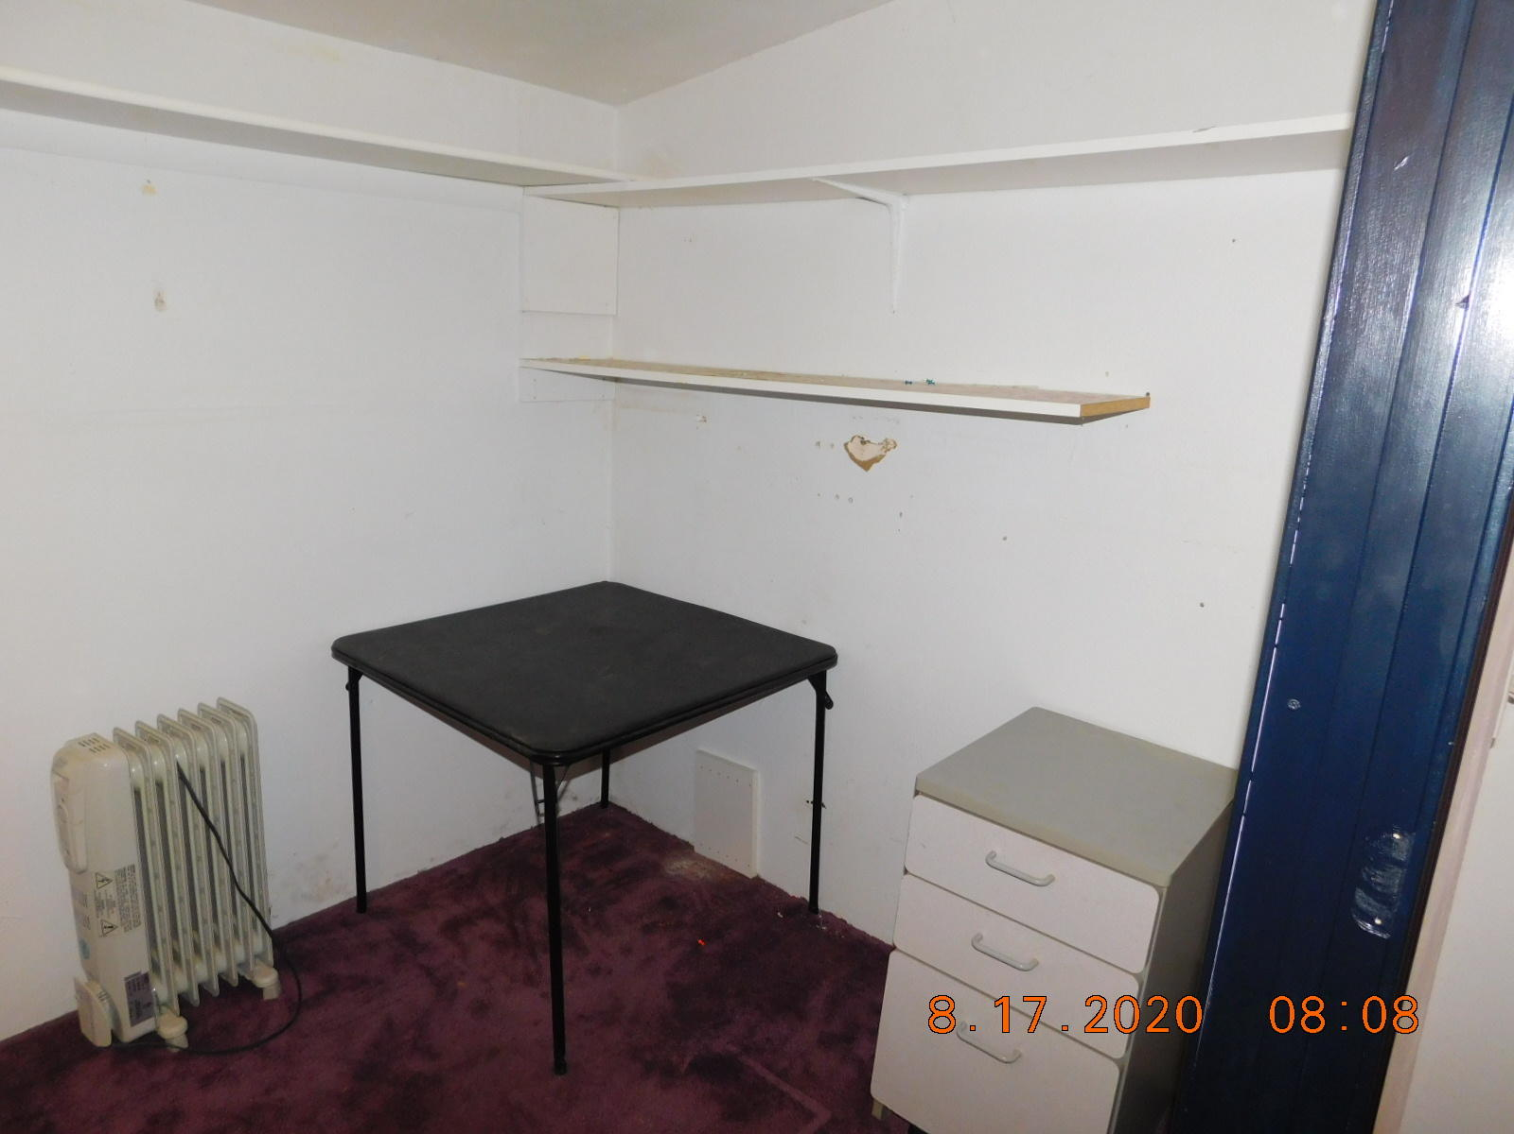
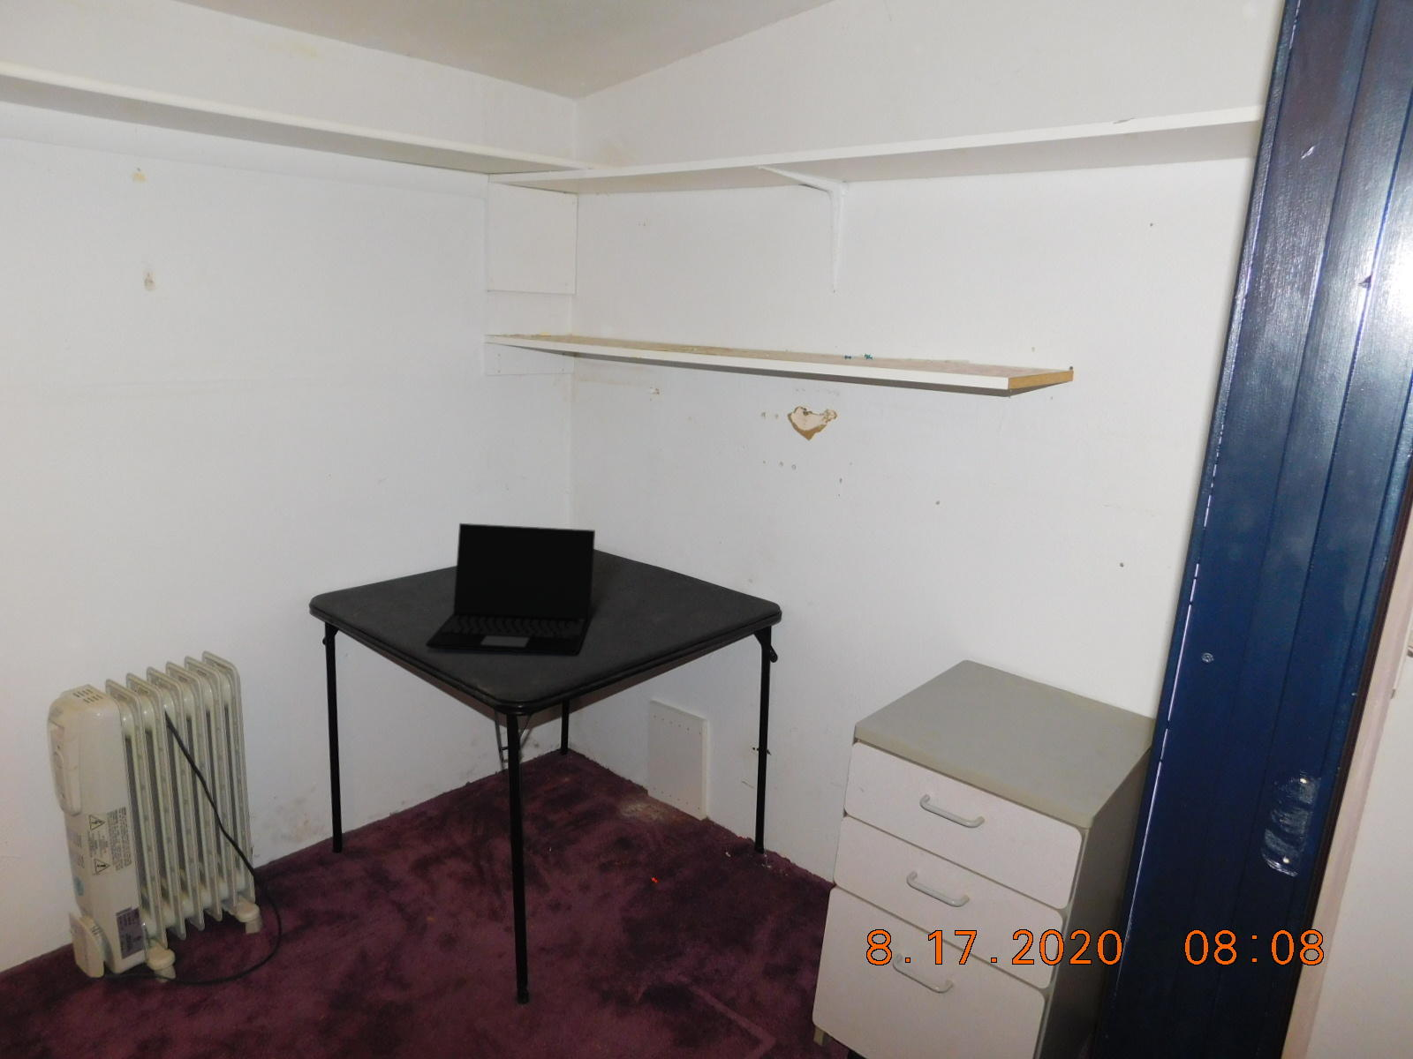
+ laptop (515, 585)
